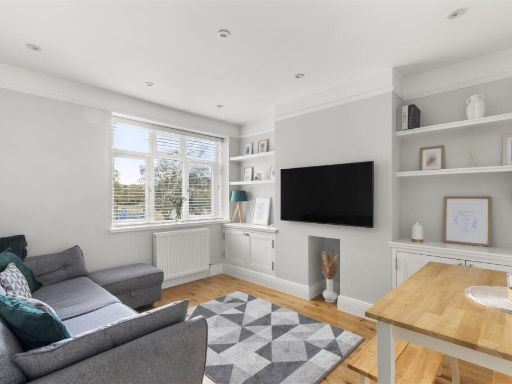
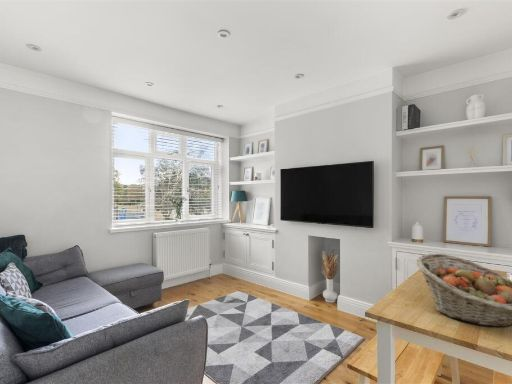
+ fruit basket (469, 285)
